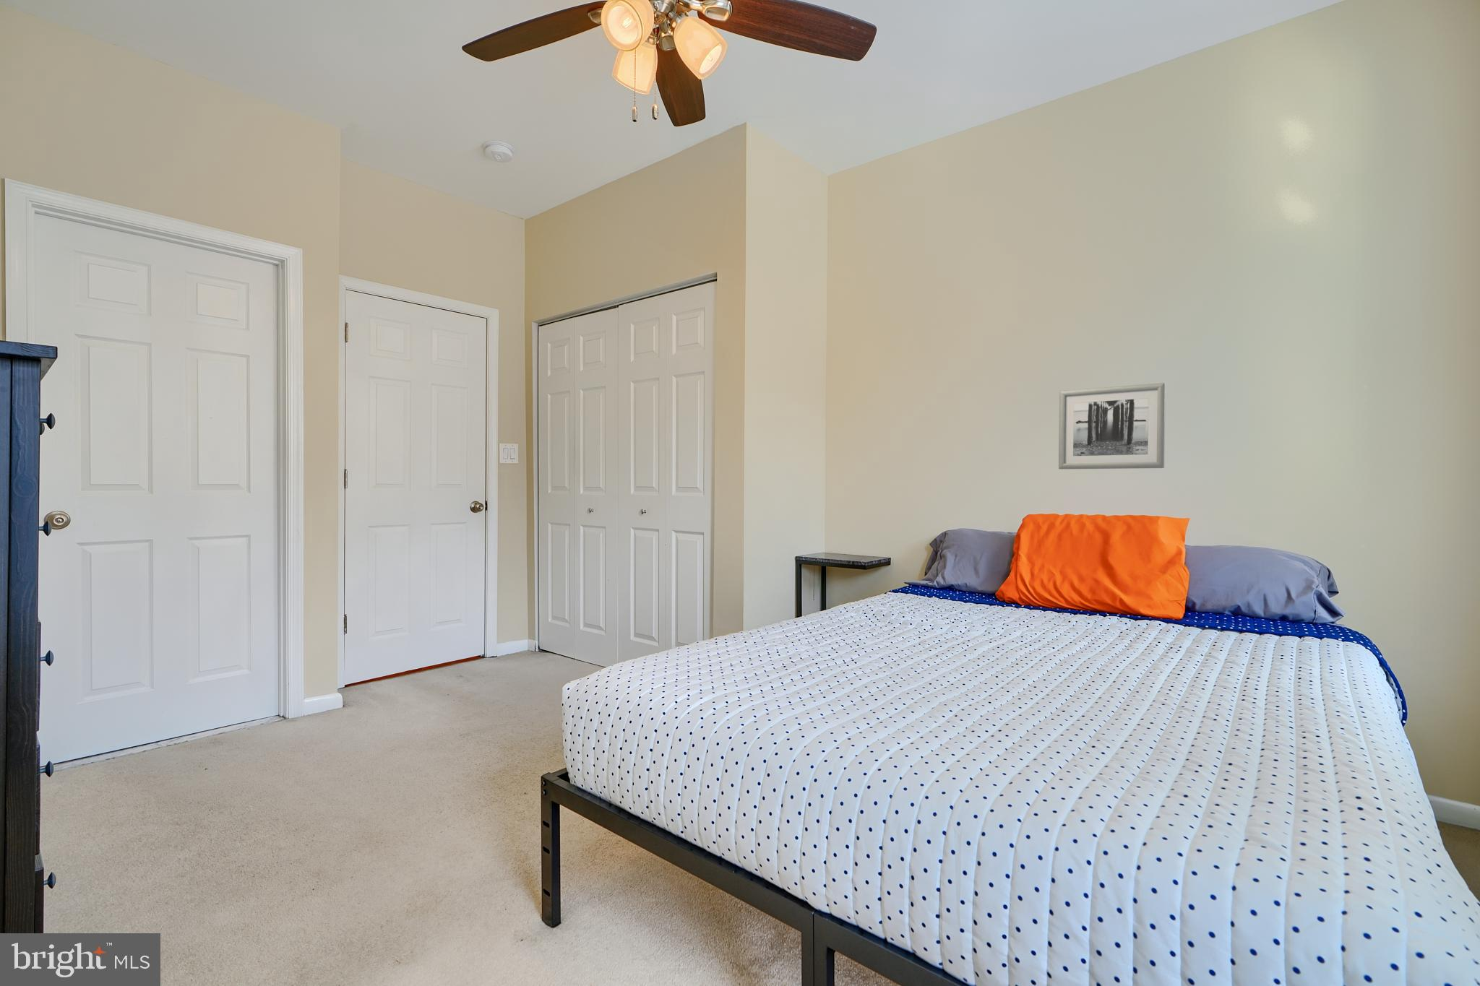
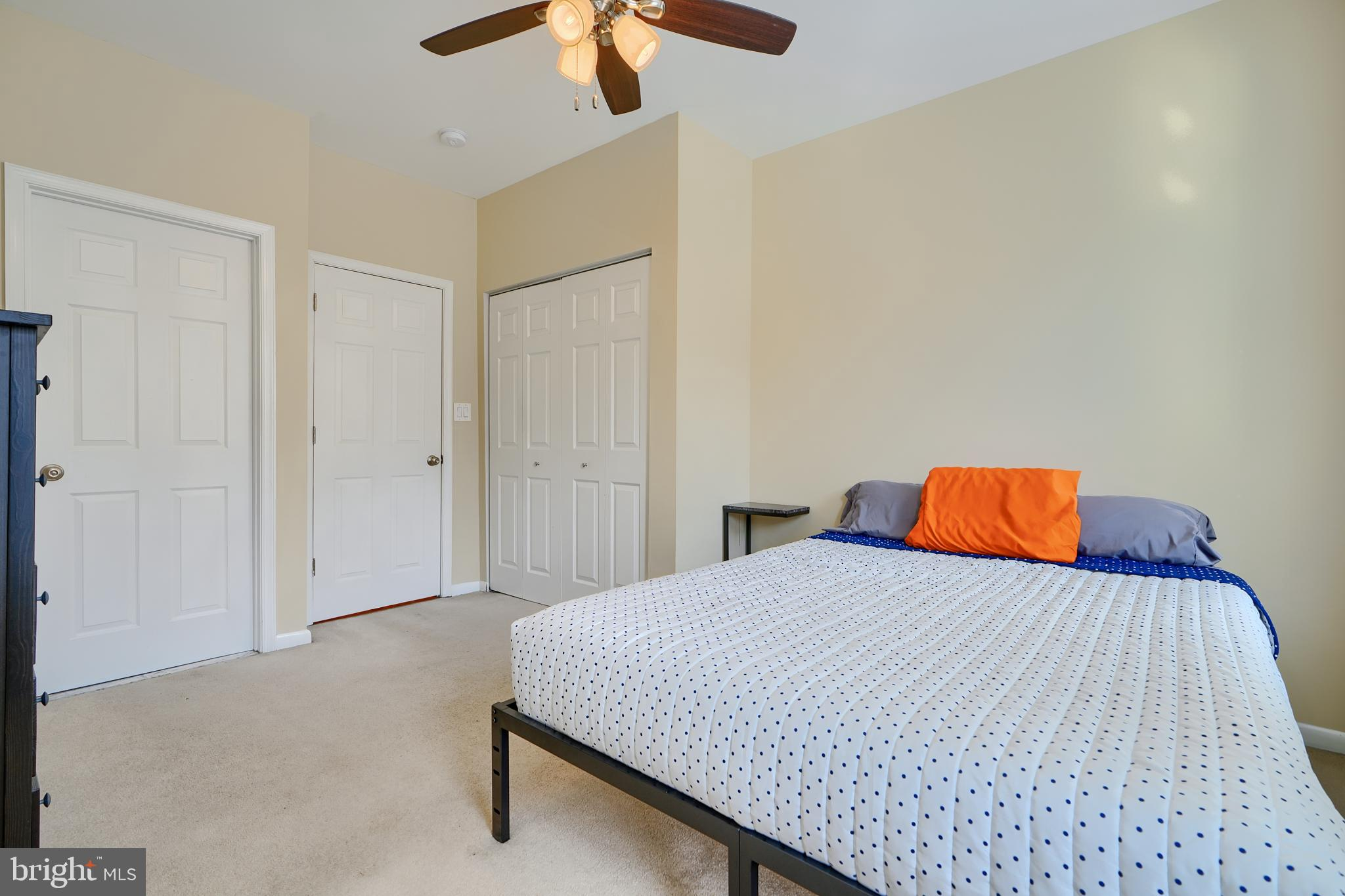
- wall art (1109, 428)
